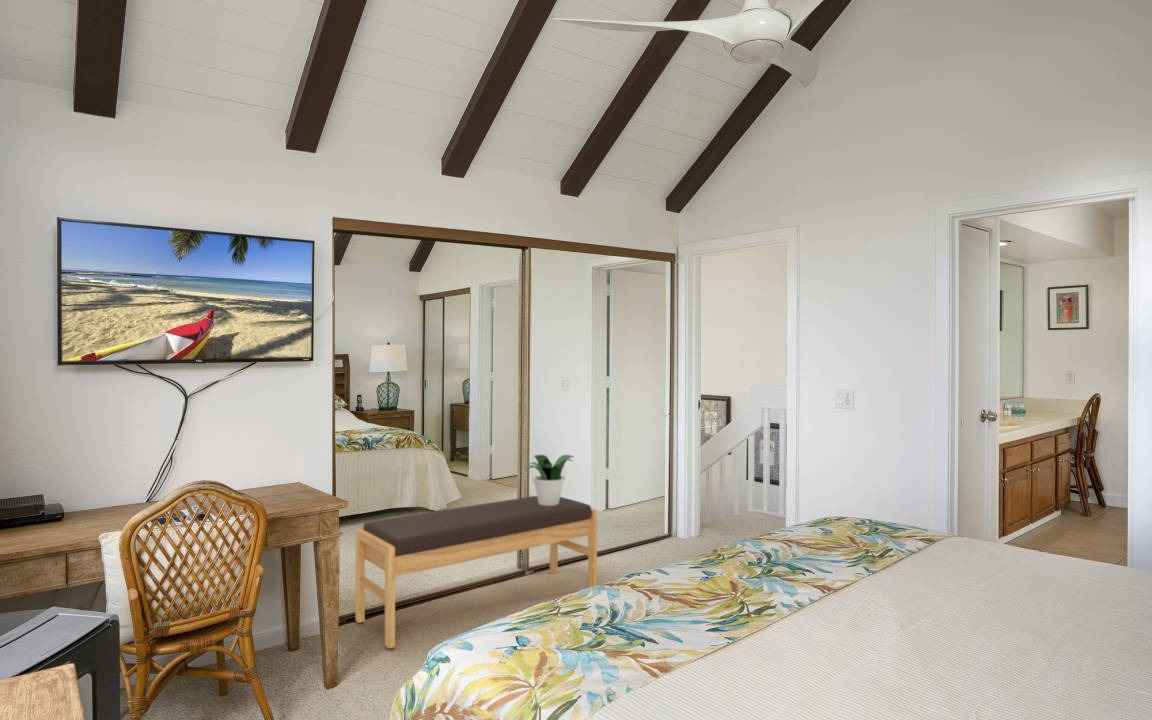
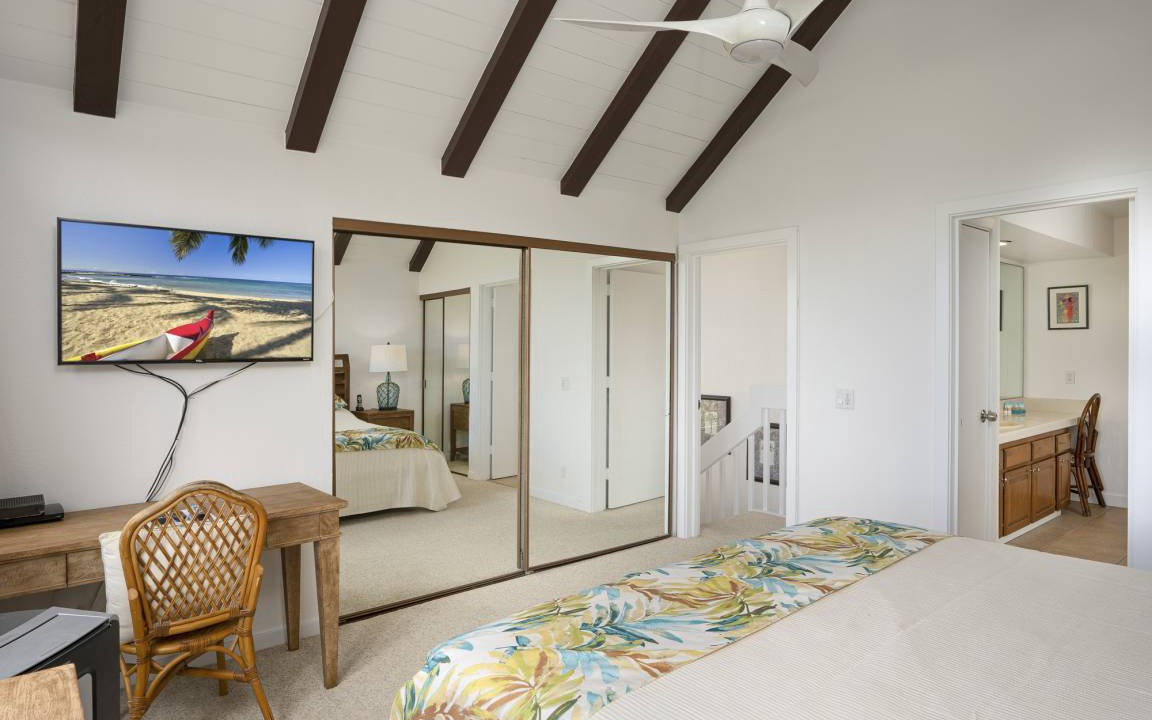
- potted plant (551, 479)
- bench (483, 557)
